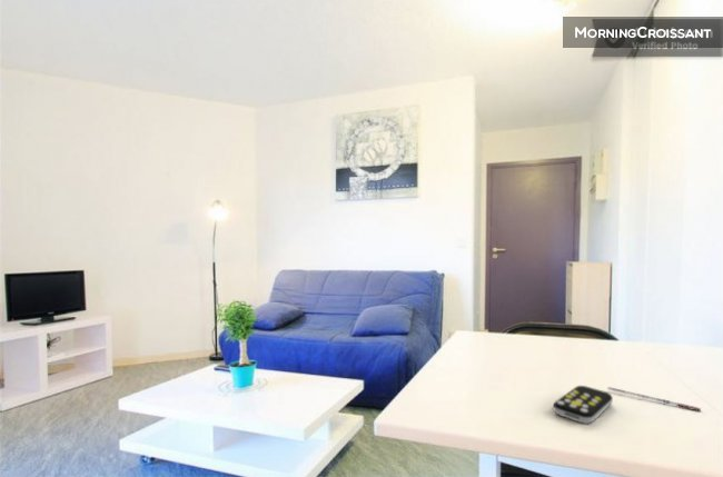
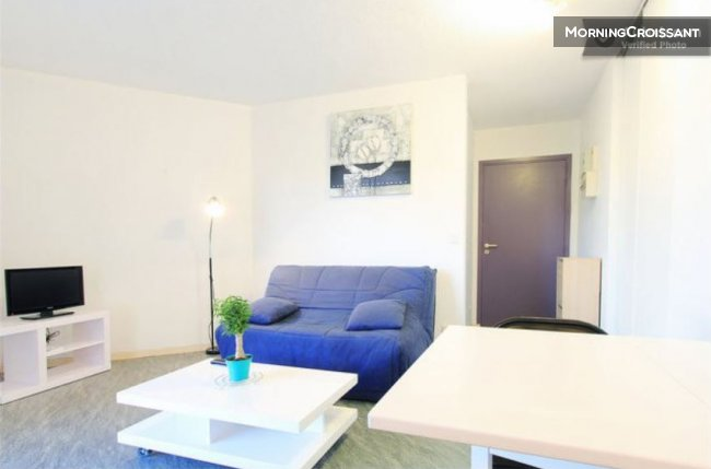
- remote control (583, 403)
- pen (651, 397)
